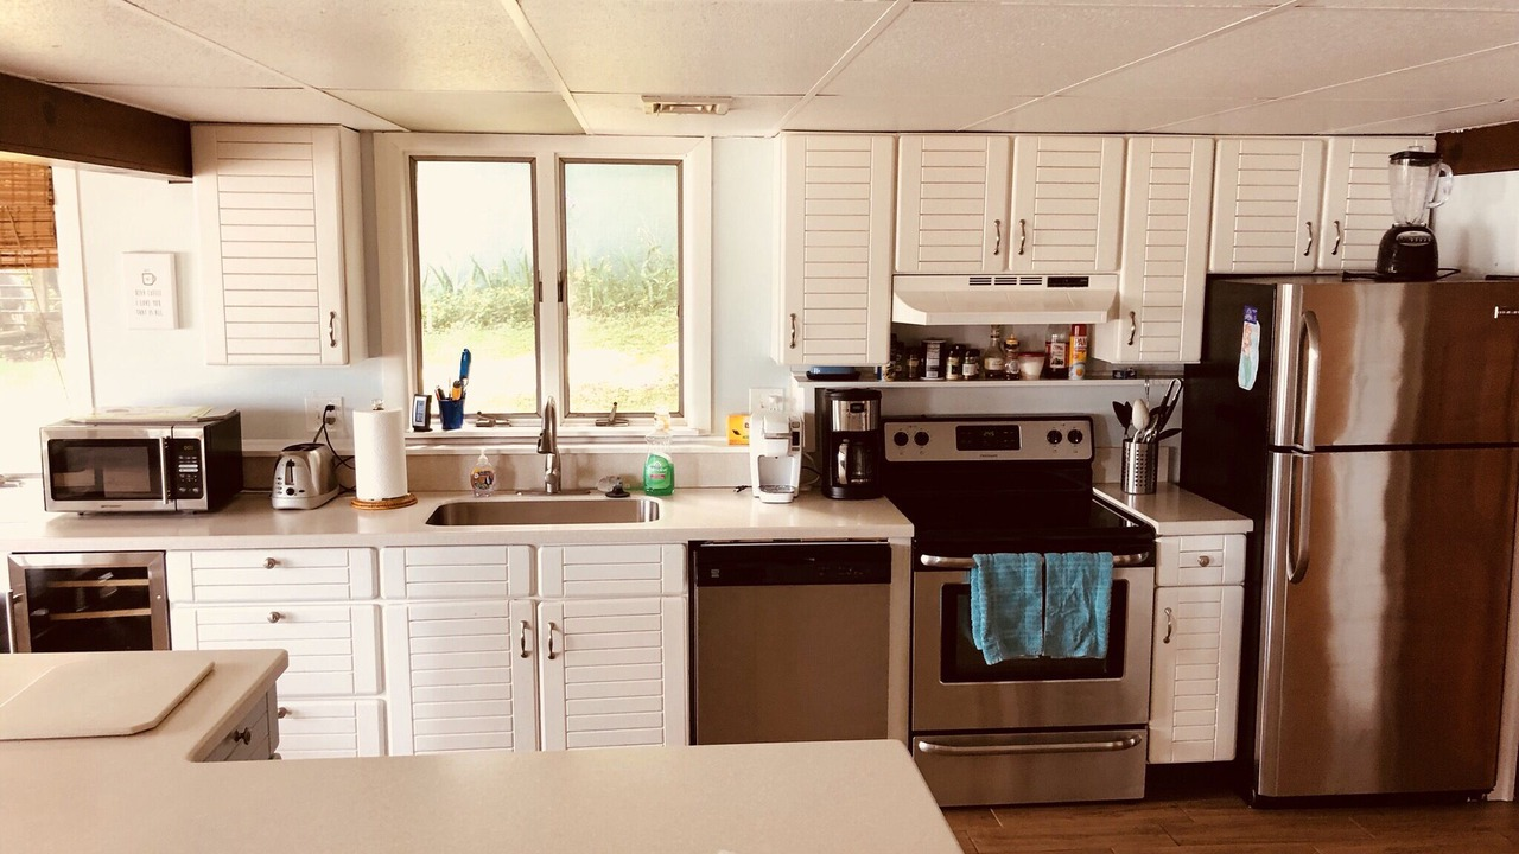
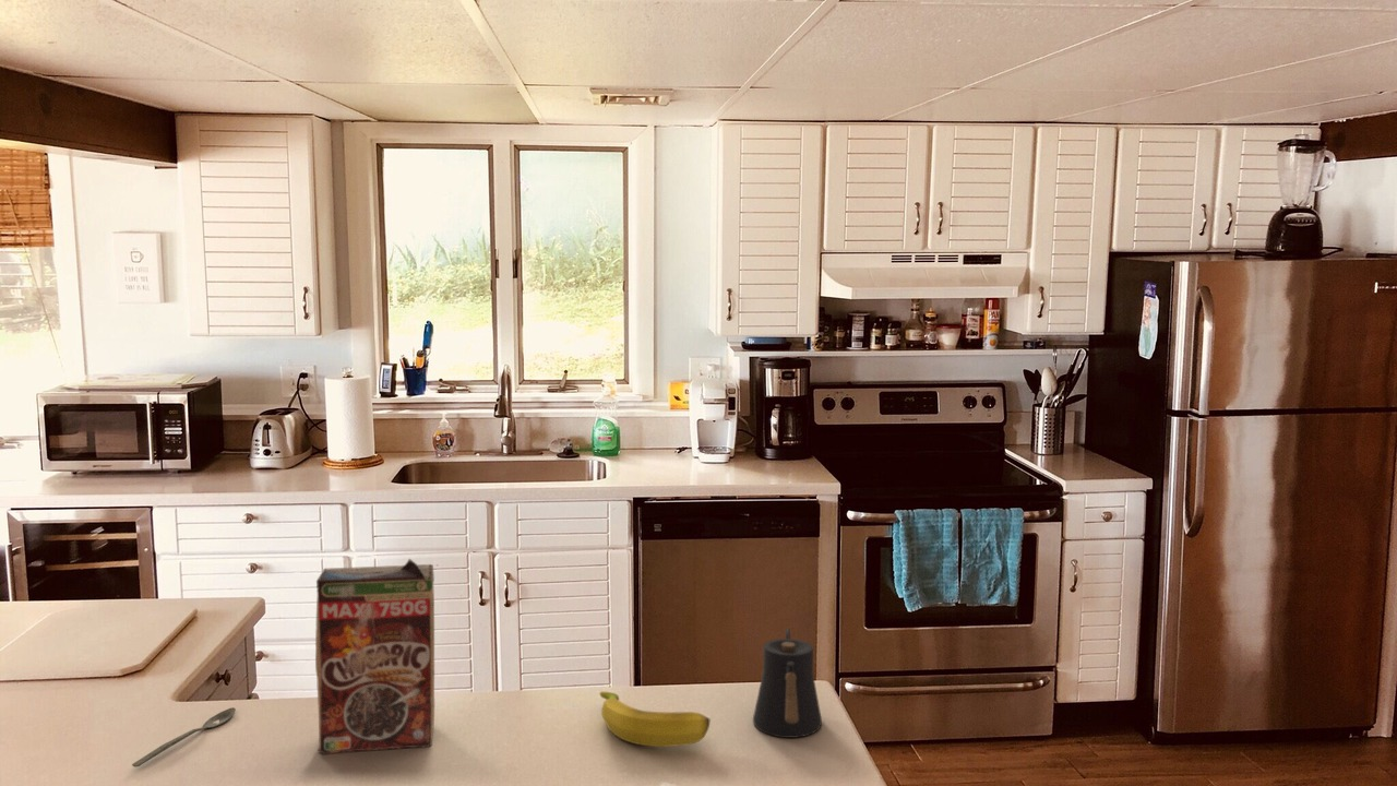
+ cereal box (375, 650)
+ banana (650, 714)
+ kettle (788, 686)
+ spoon (187, 735)
